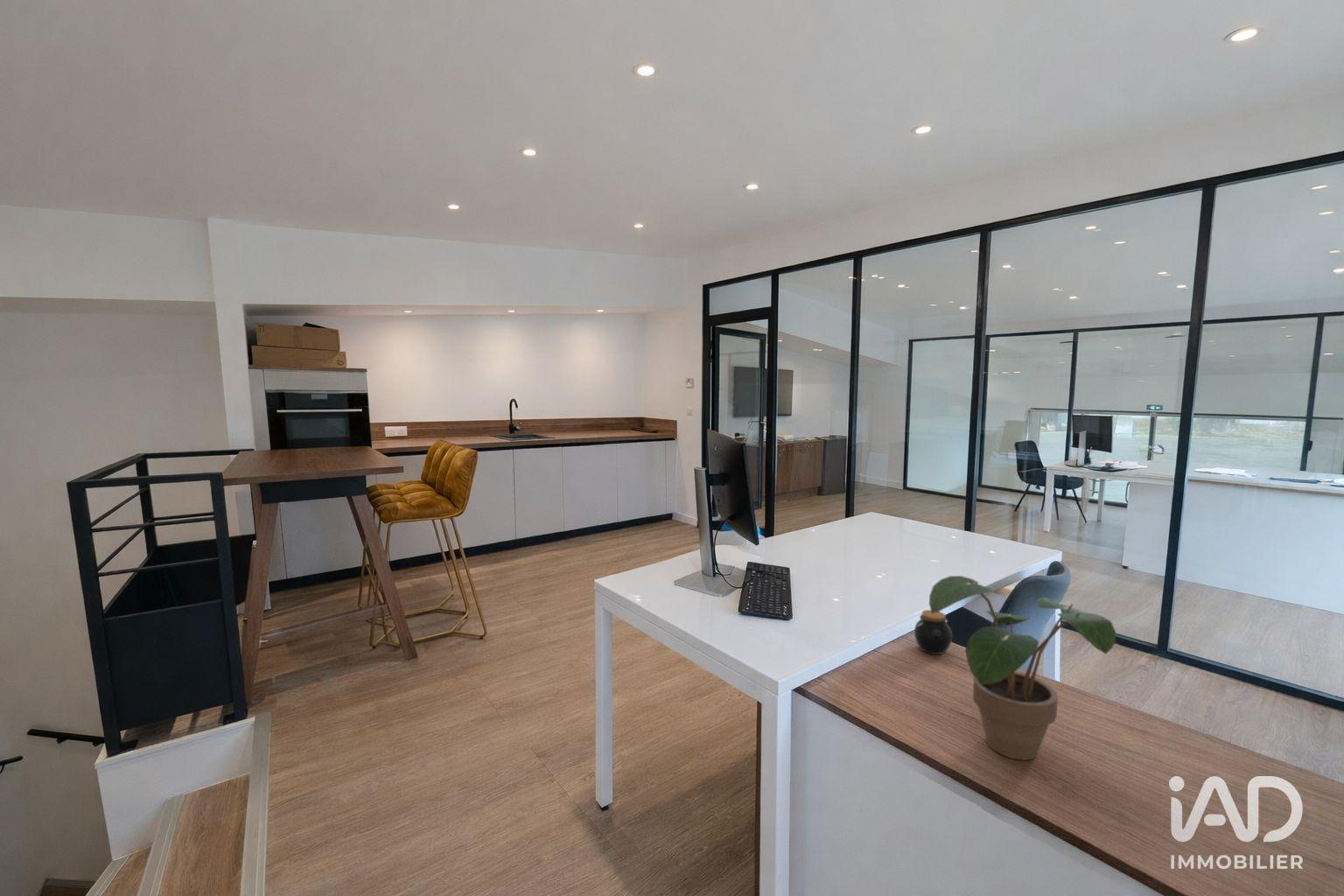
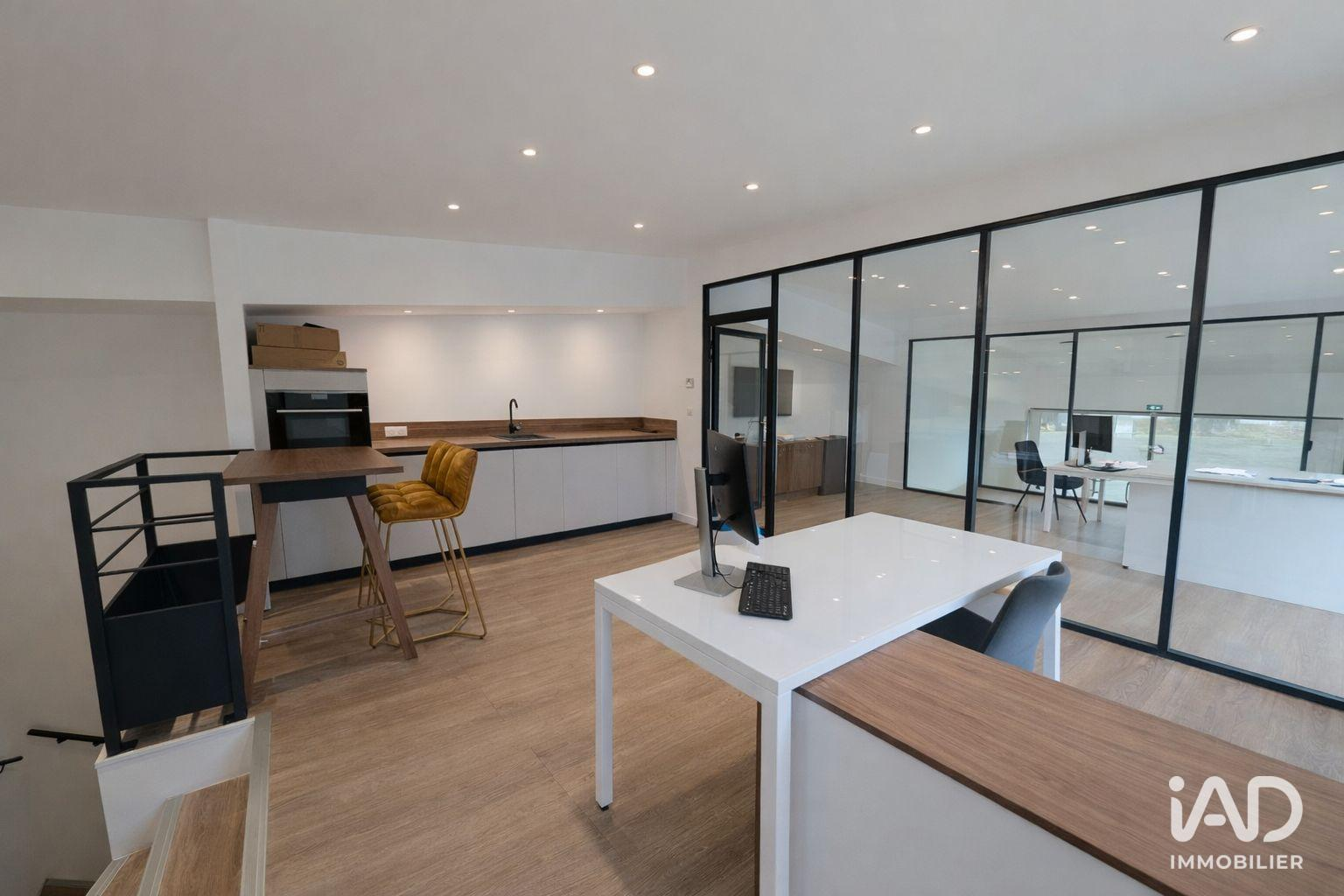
- potted plant (1018, 663)
- jar (933, 632)
